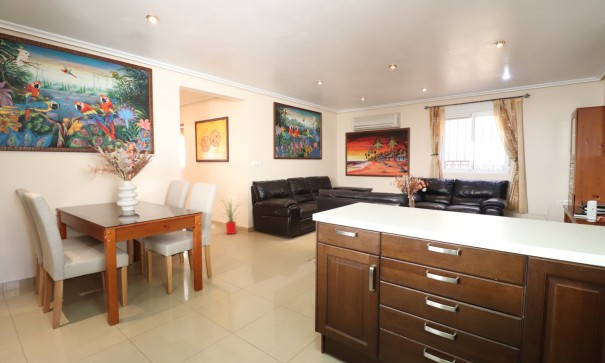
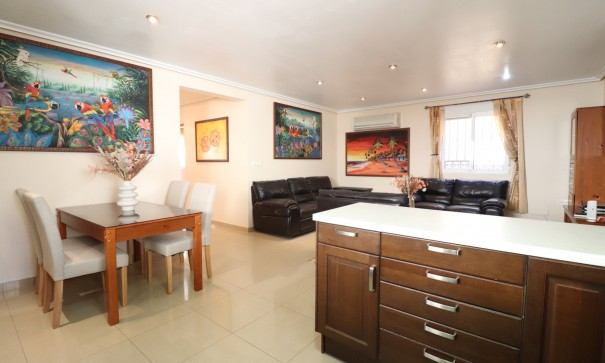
- house plant (231, 215)
